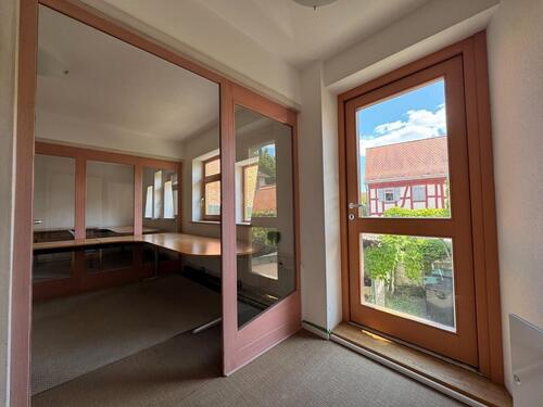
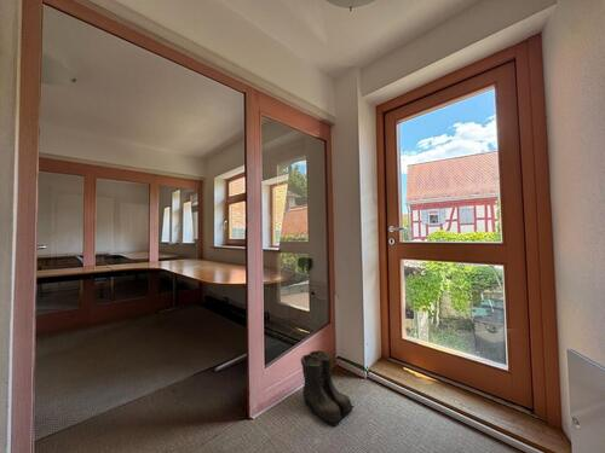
+ boots (324, 383)
